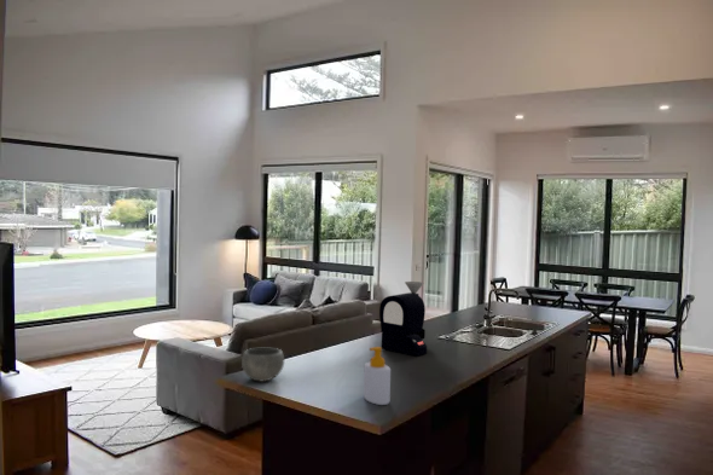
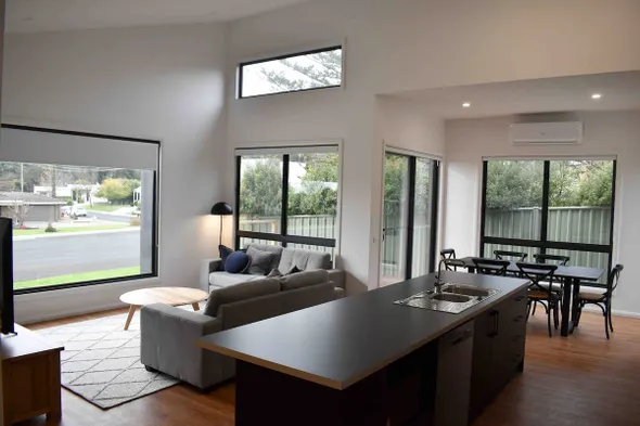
- soap bottle (377, 373)
- coffee roaster (412, 315)
- bowl (262, 365)
